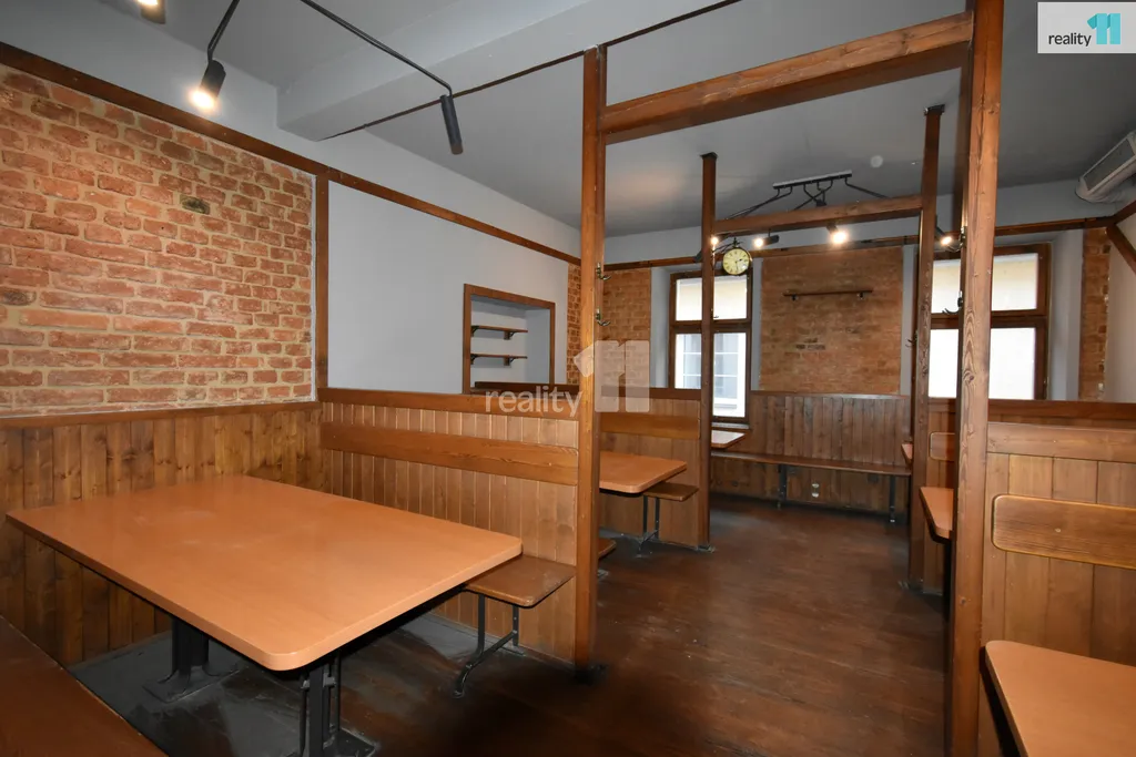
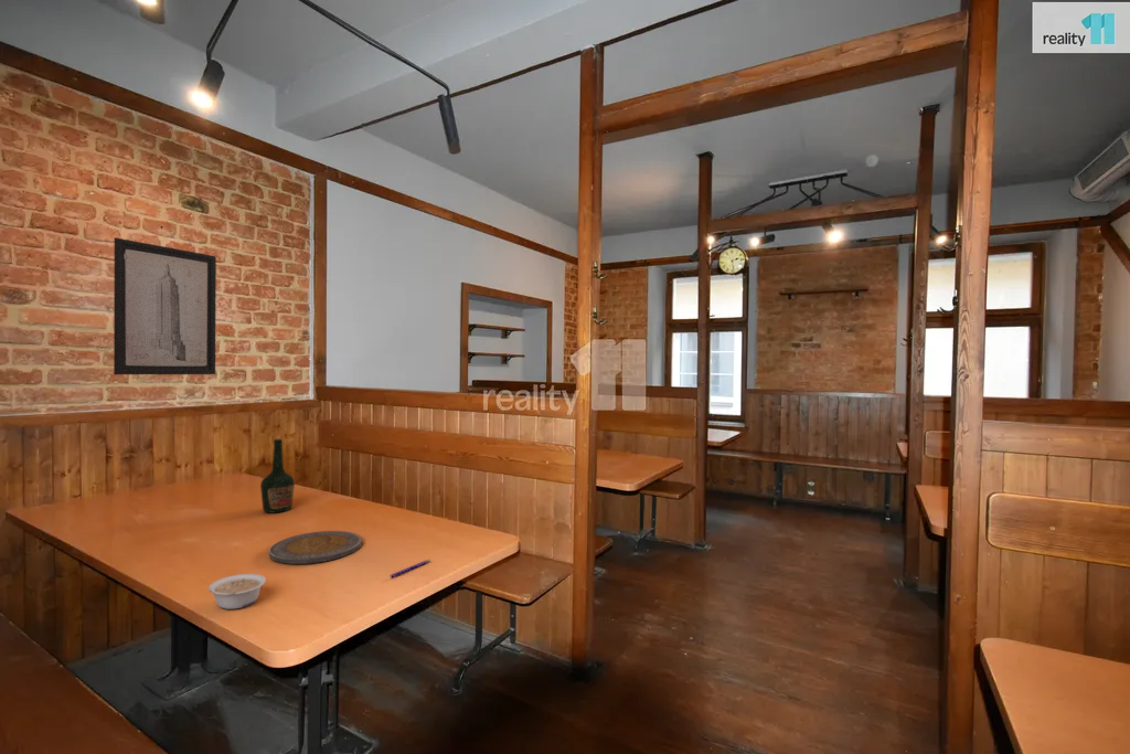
+ plate (317, 545)
+ wall art (168, 310)
+ bottle (277, 474)
+ legume (238, 591)
+ pen (411, 567)
